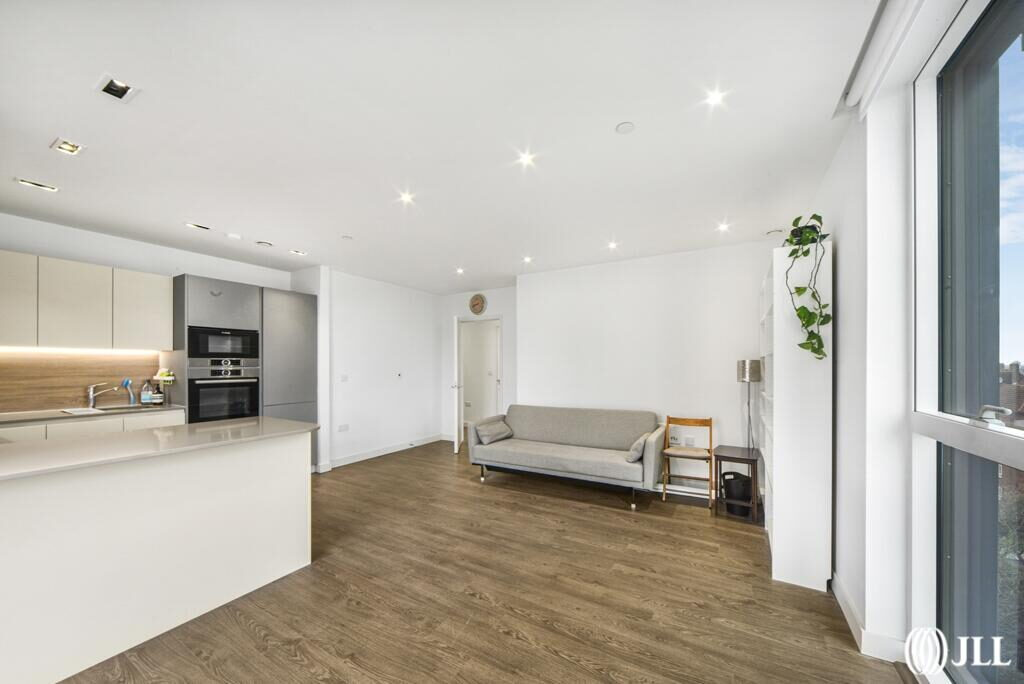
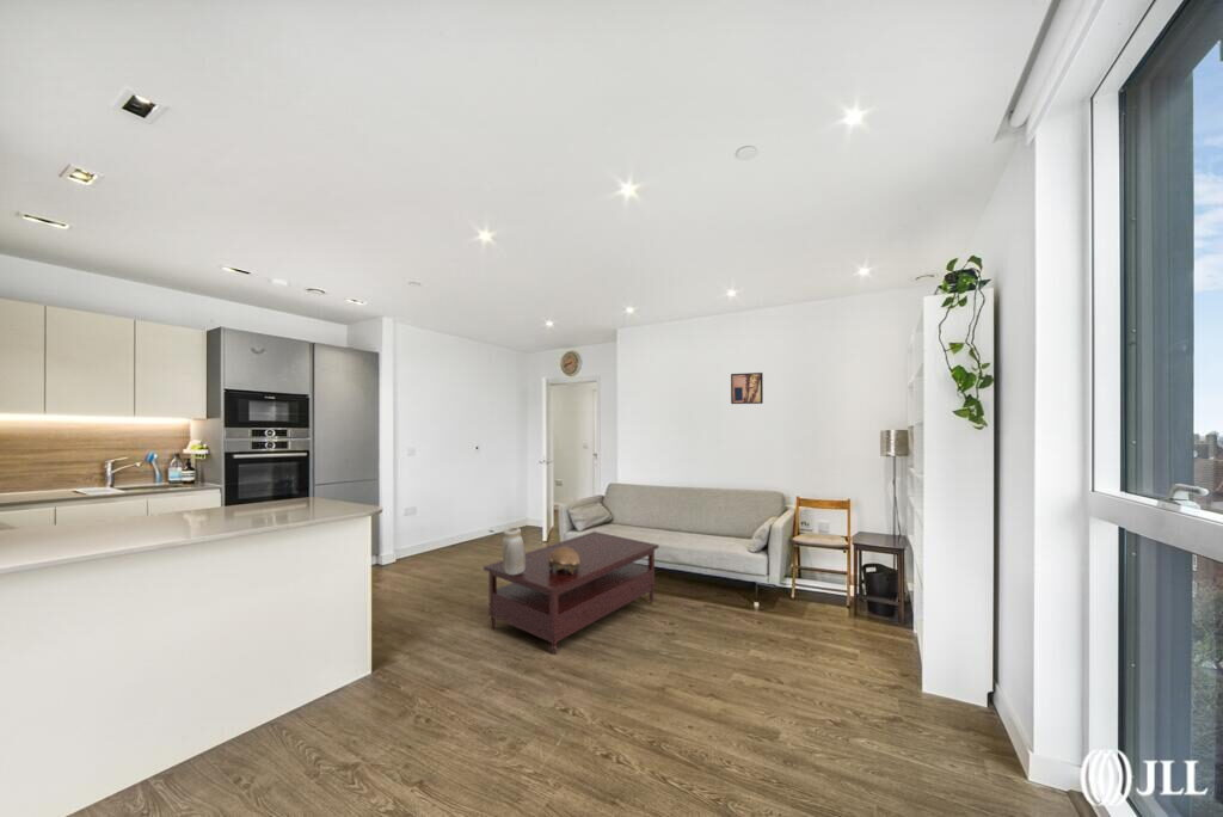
+ decorative bowl (563, 559)
+ vase (515, 549)
+ wall art (746, 388)
+ coffee table (577, 584)
